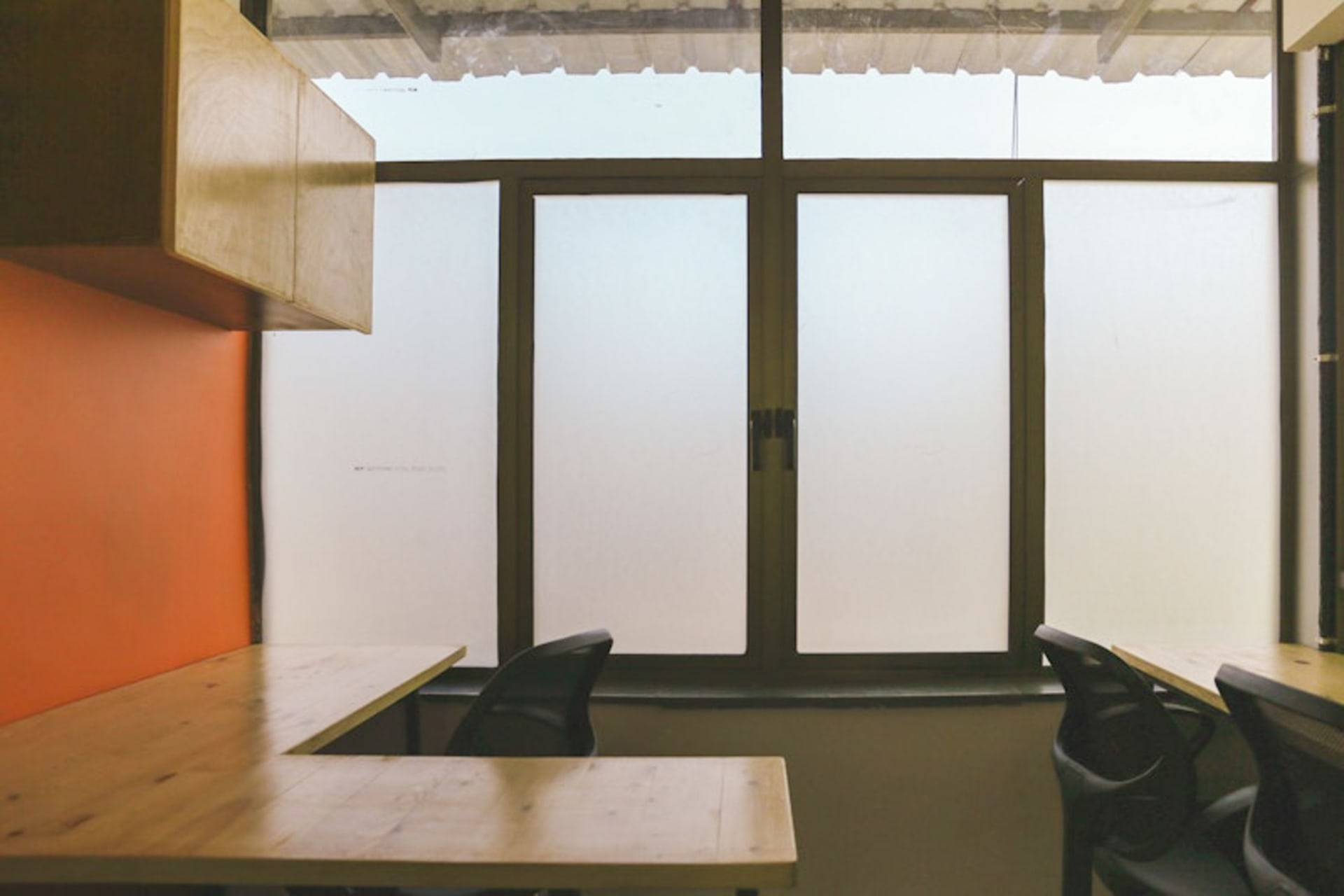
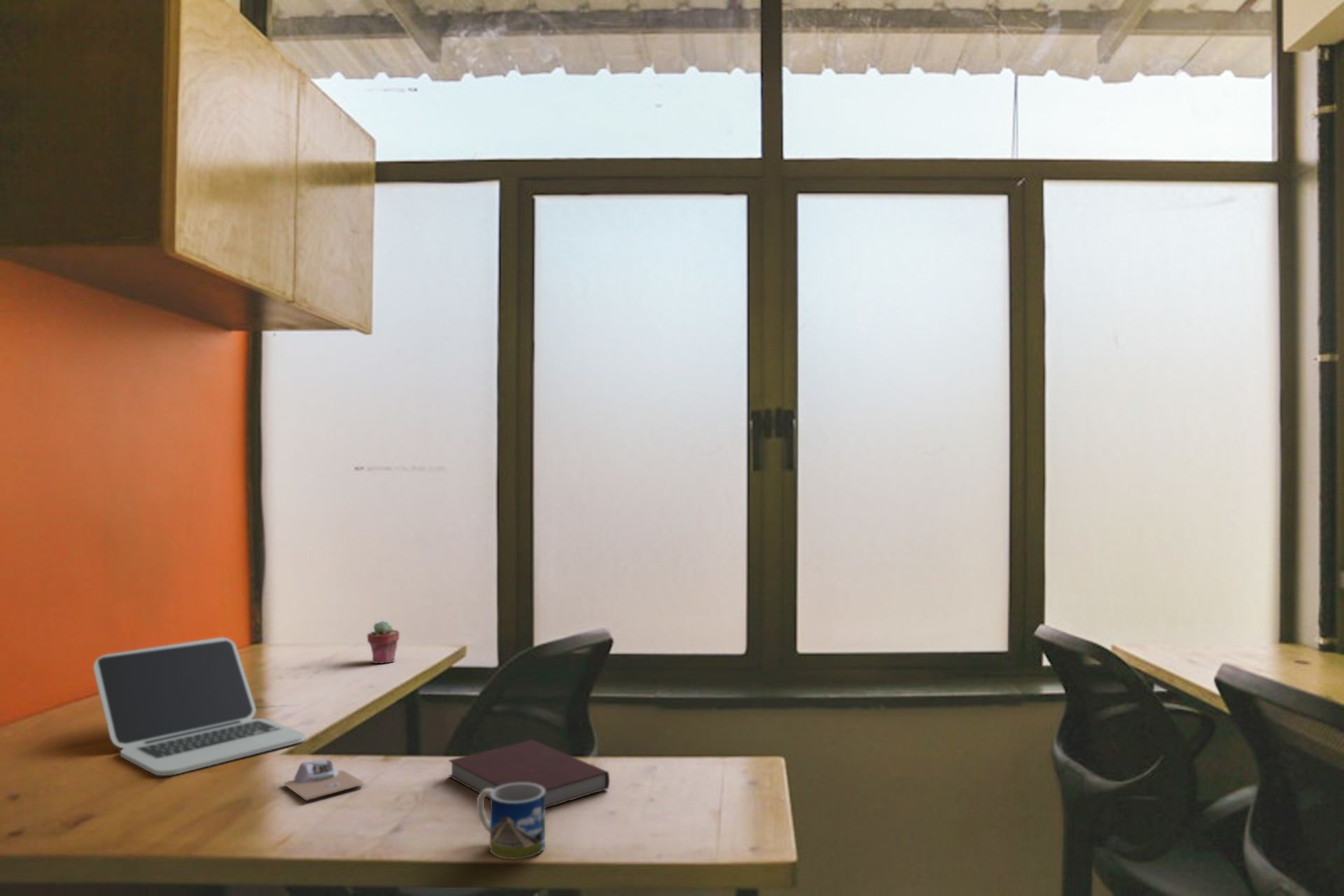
+ computer mouse (323, 776)
+ potted succulent (383, 640)
+ mug (508, 817)
+ notebook (527, 774)
+ laptop (201, 698)
